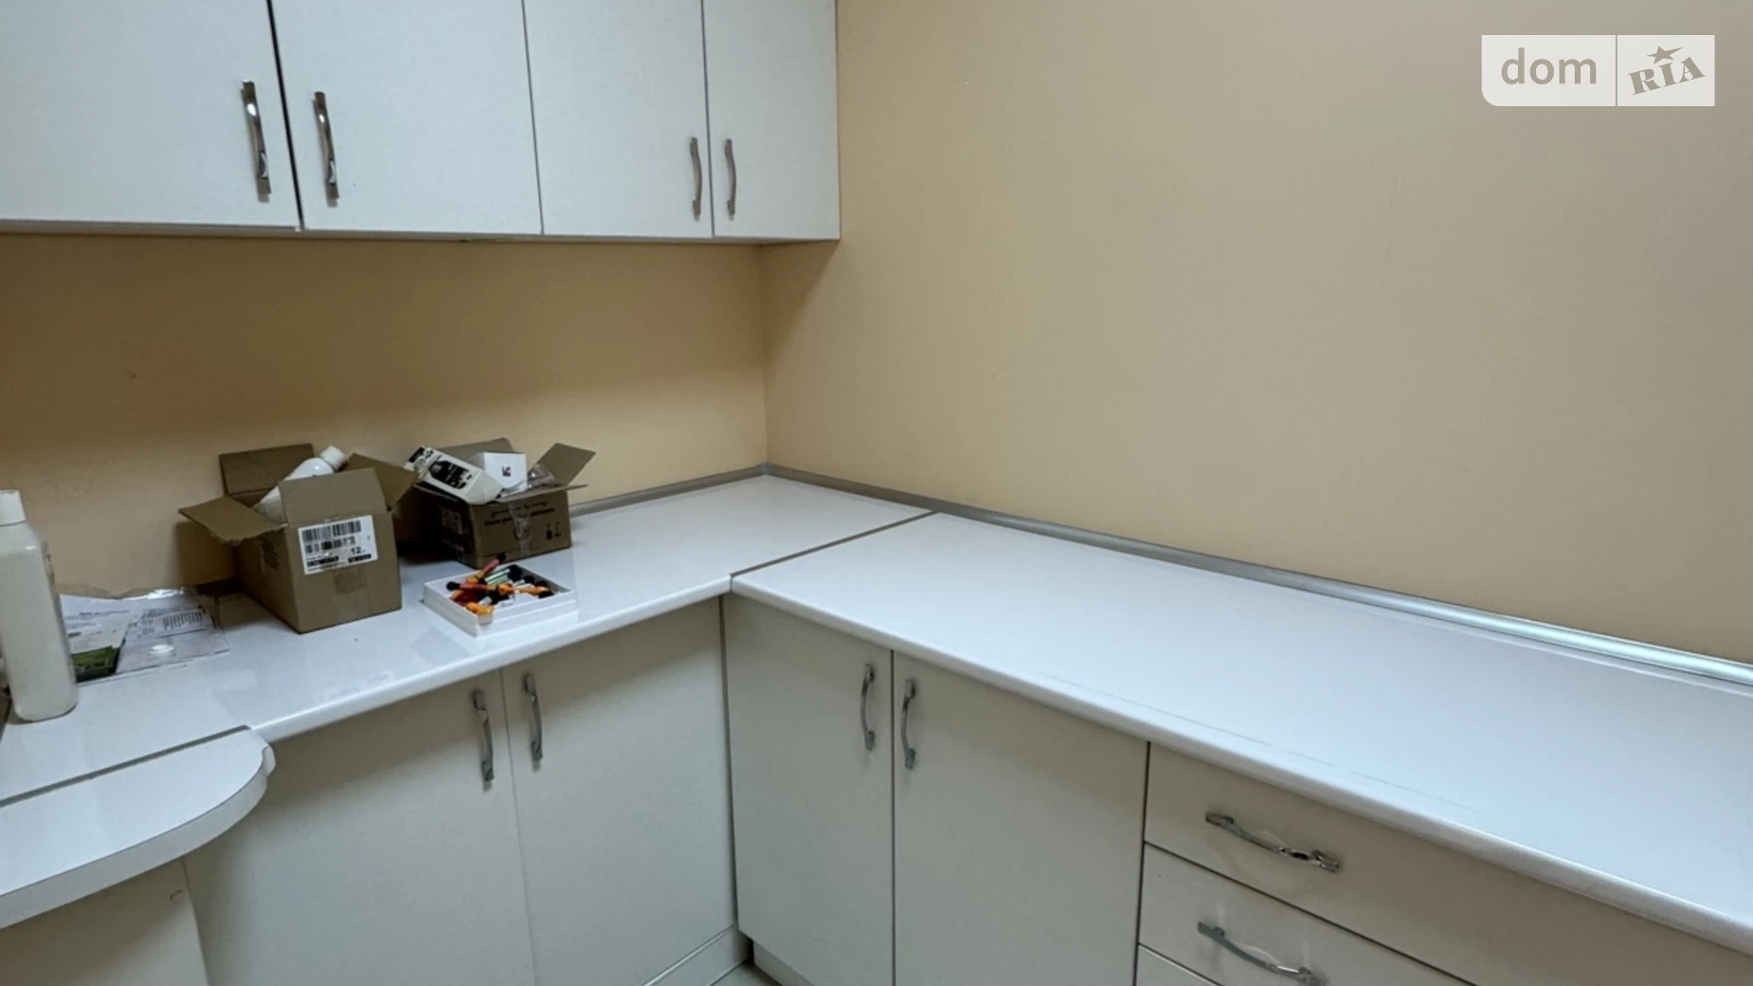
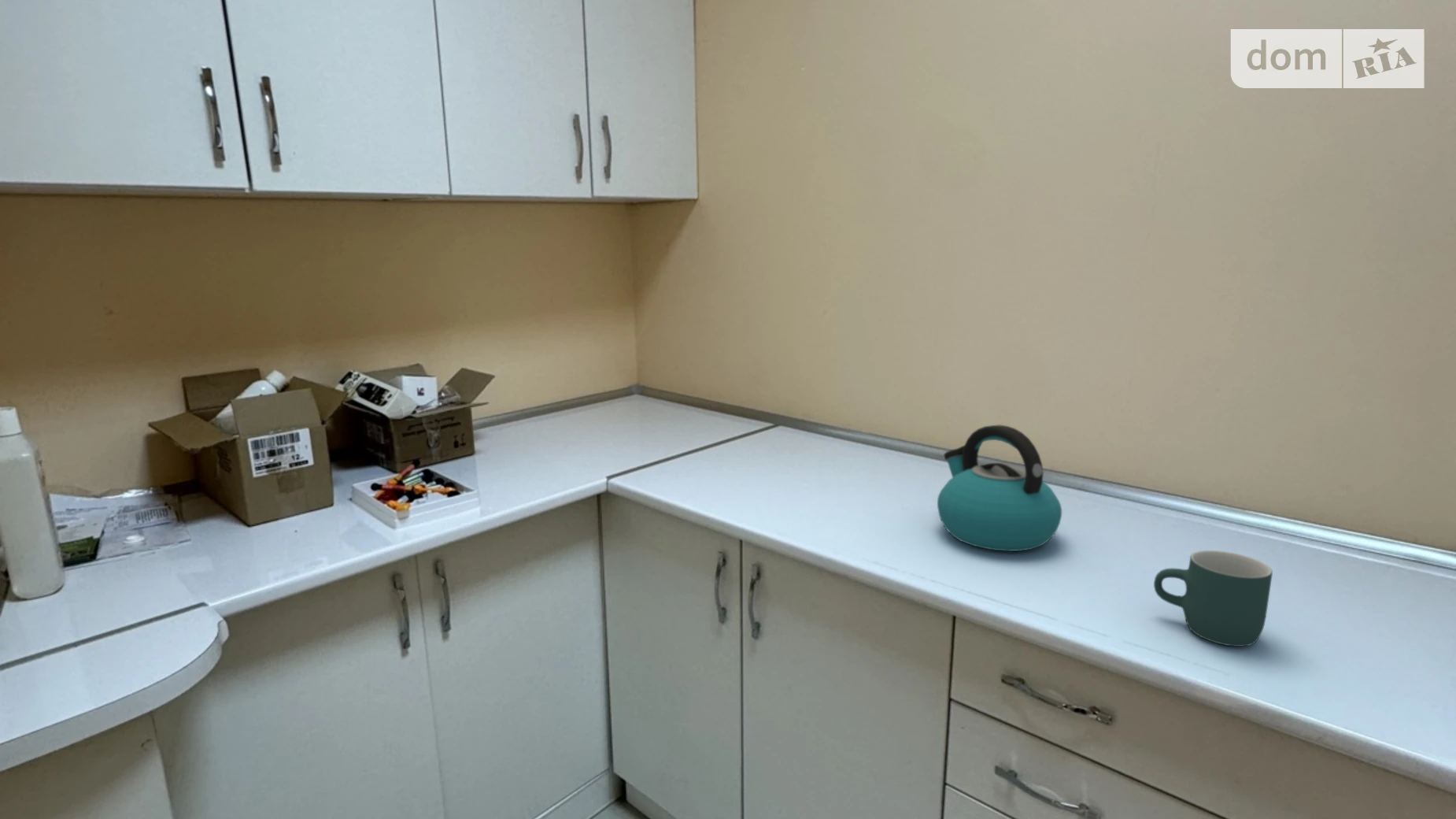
+ kettle (992, 479)
+ mug (1211, 596)
